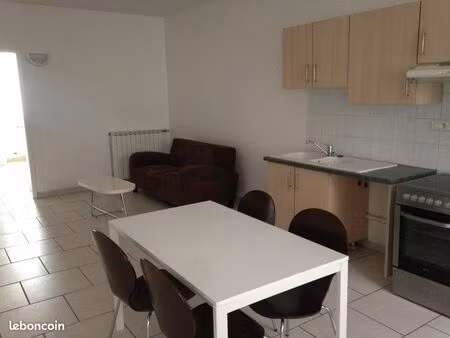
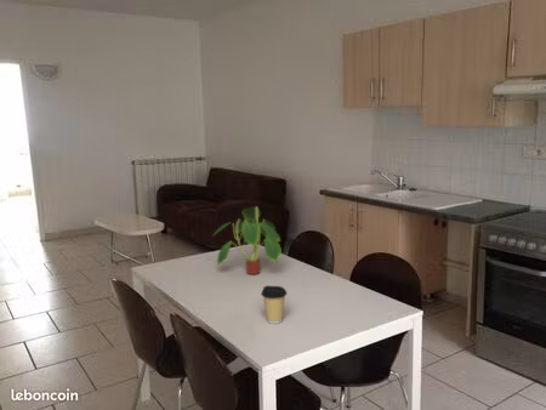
+ plant (248, 239)
+ coffee cup (274, 303)
